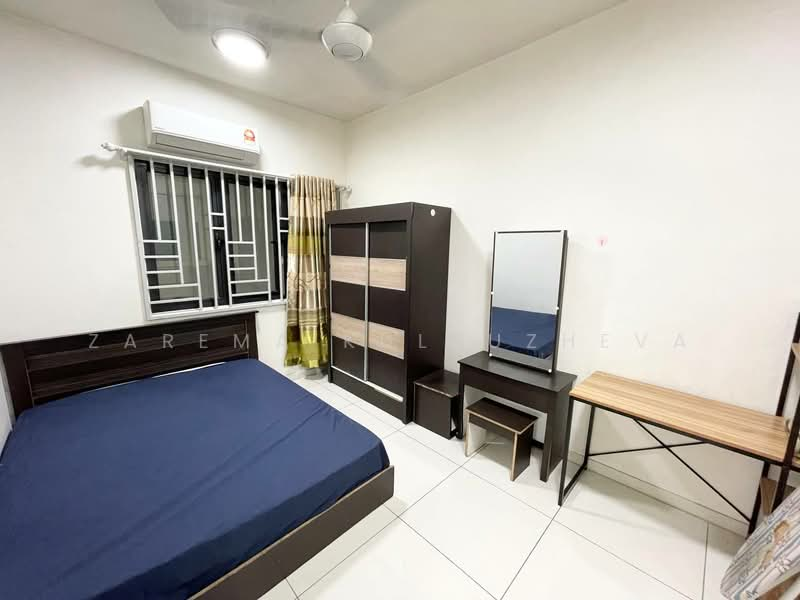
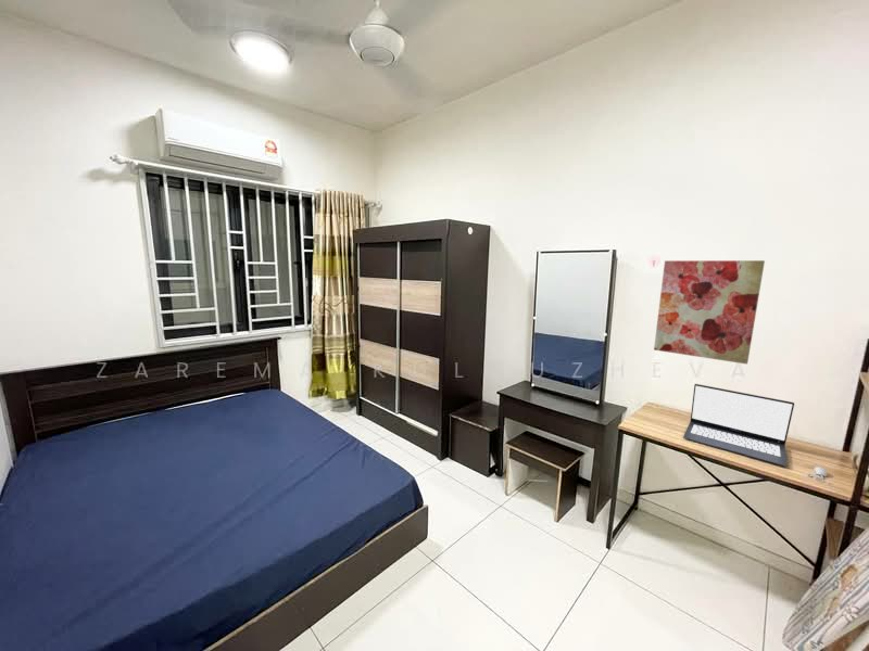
+ computer mouse (817, 472)
+ wall art (704, 309)
+ laptop (736, 419)
